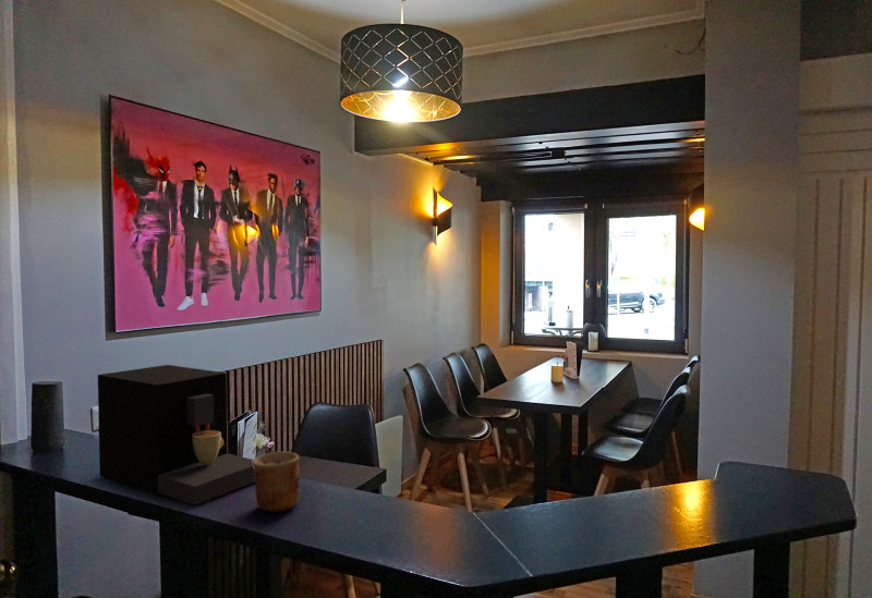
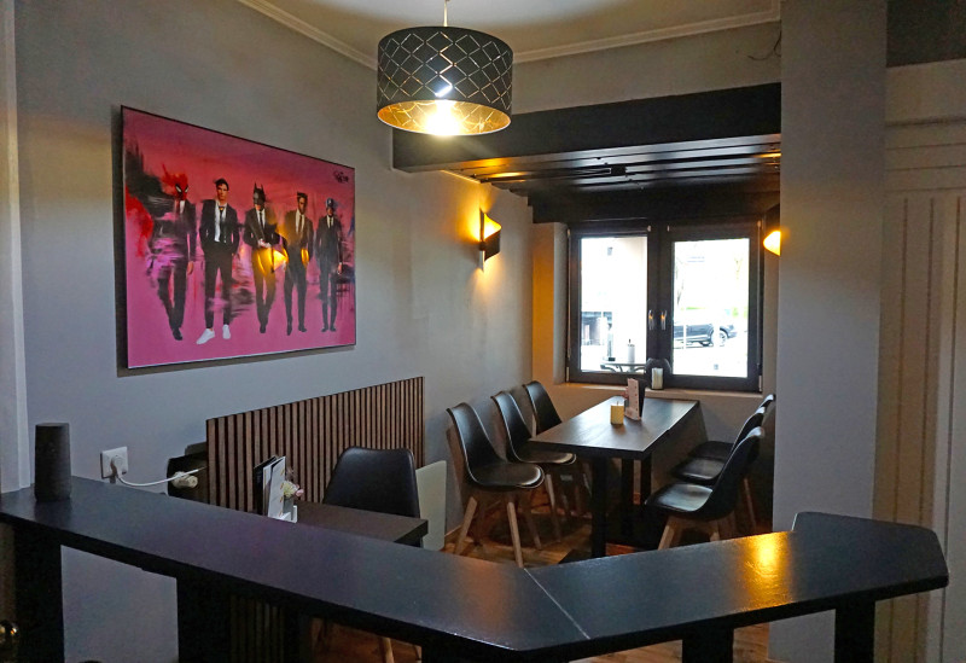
- cup (276, 481)
- coffee maker (179, 427)
